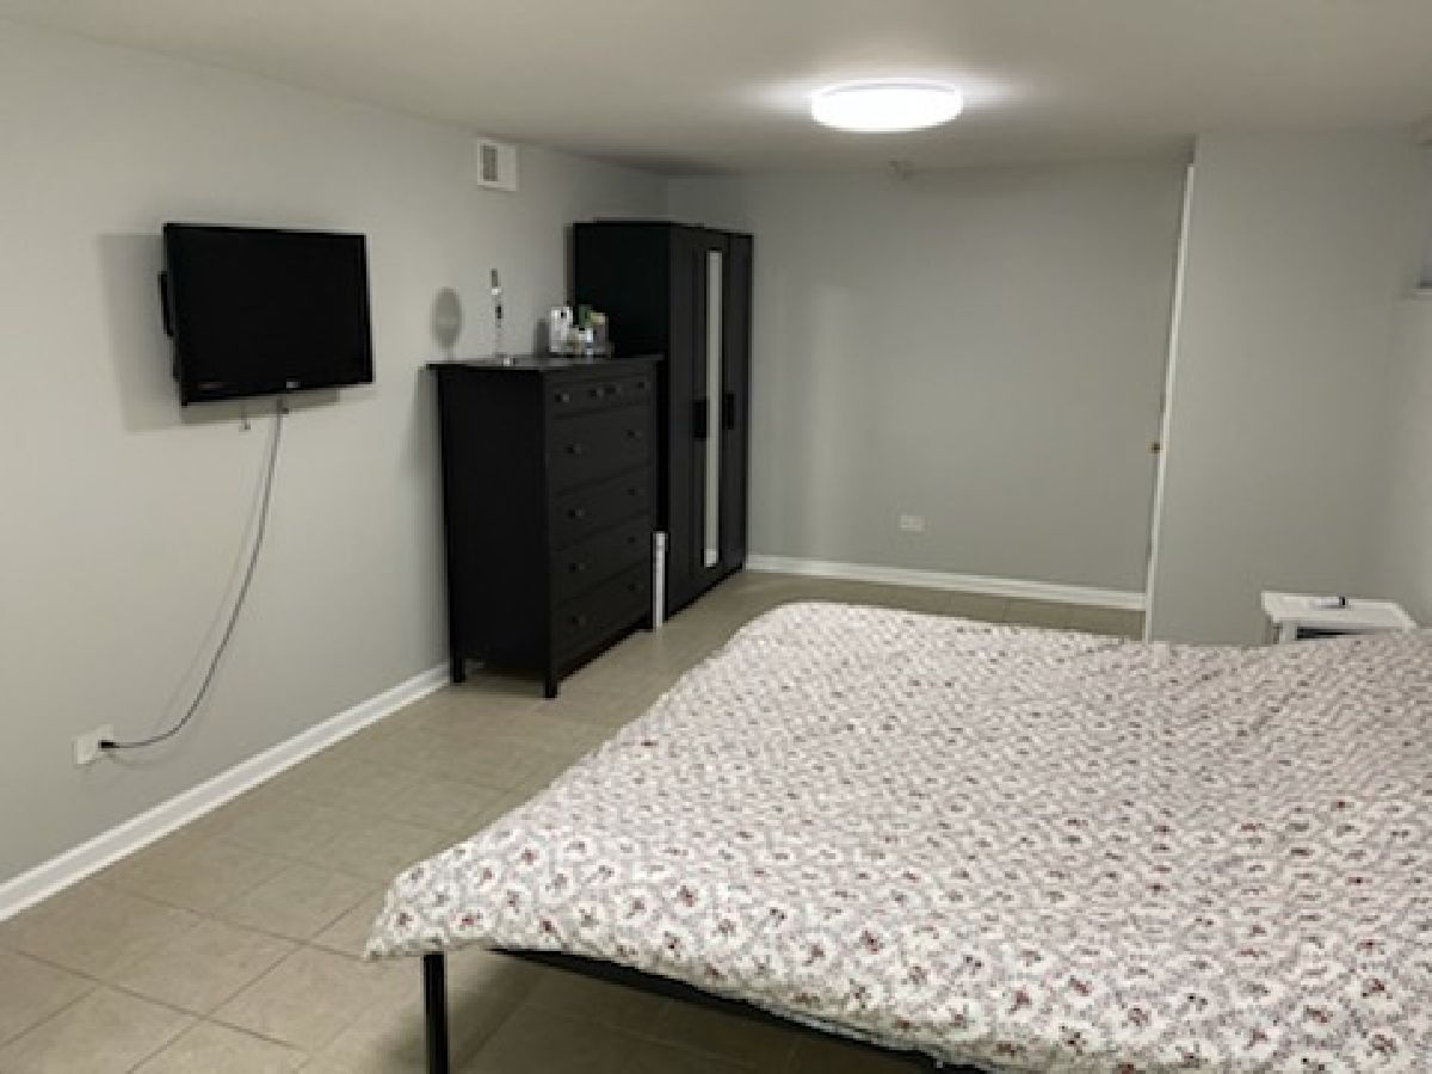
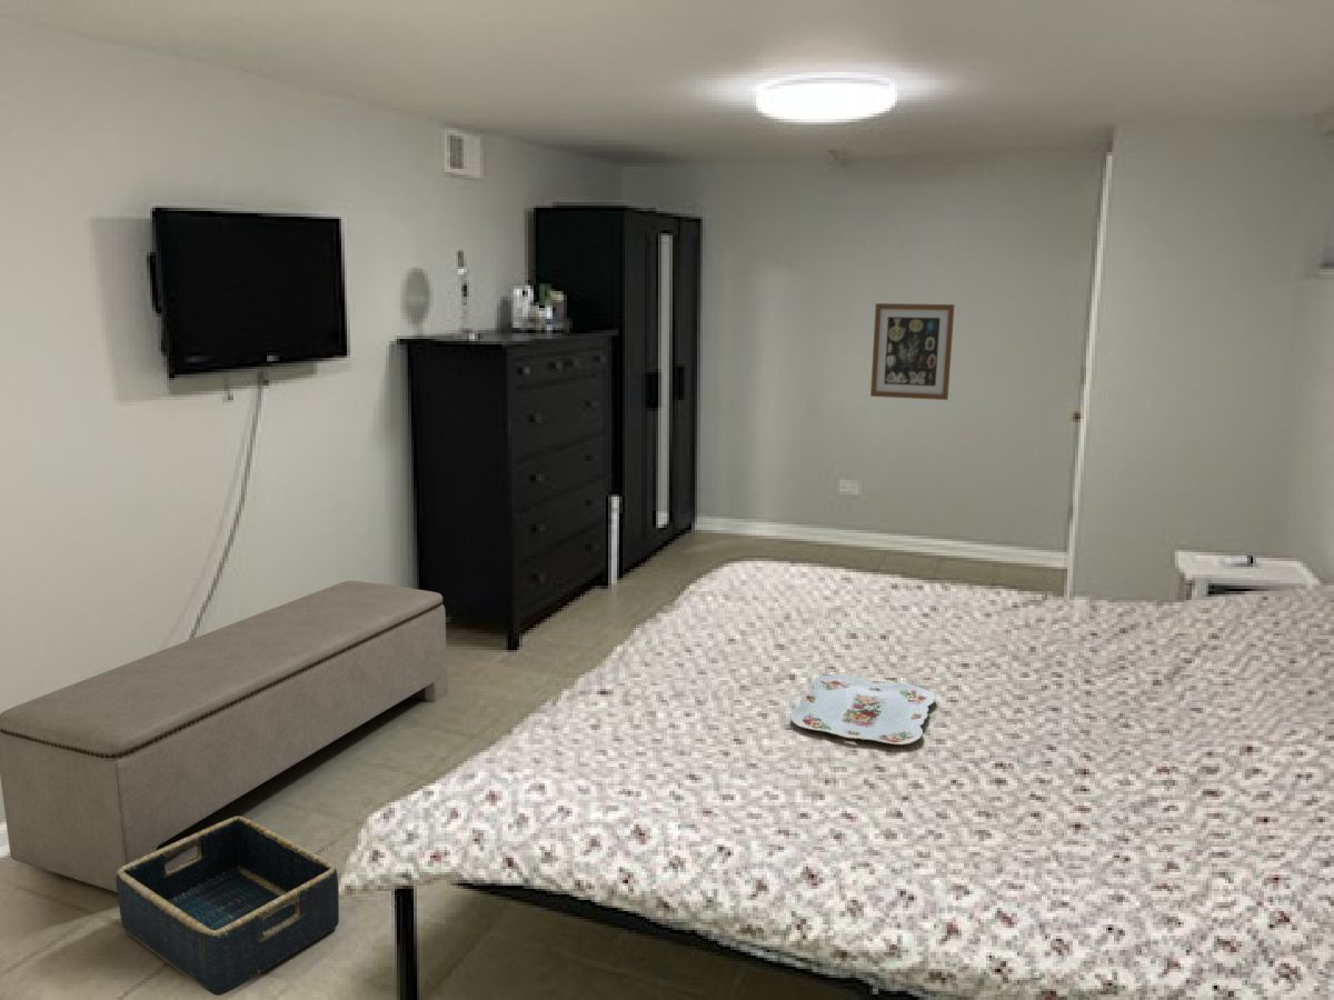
+ bench (263, 701)
+ wall art (912, 351)
+ basket (229, 899)
+ serving tray (864, 708)
